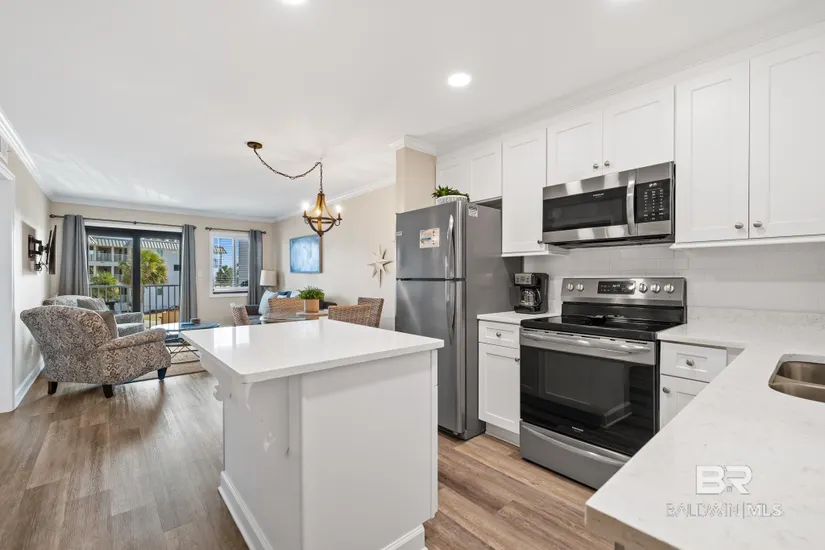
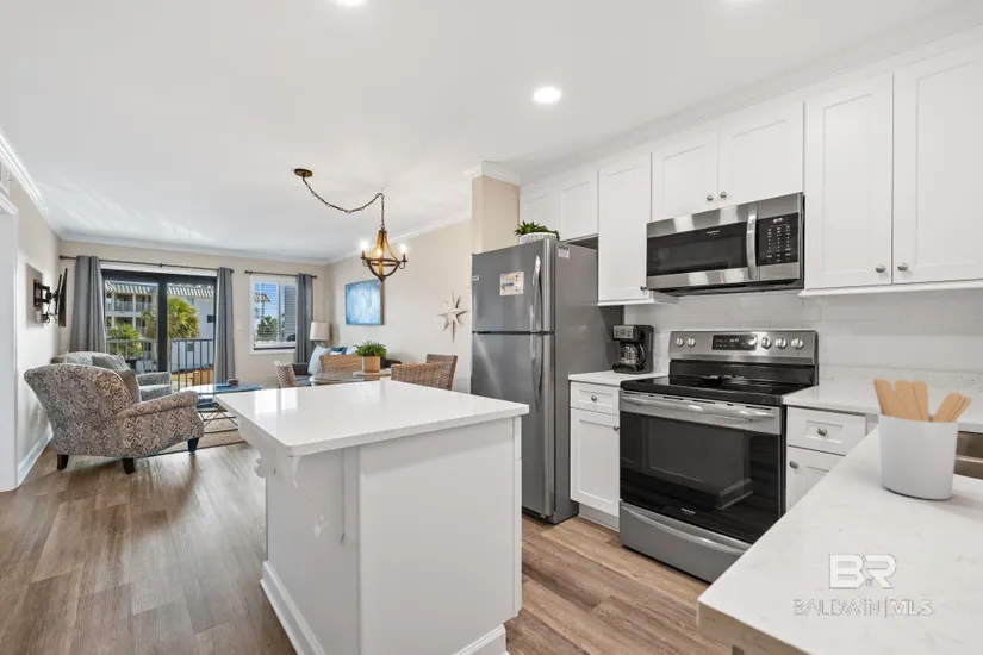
+ utensil holder (909, 431)
